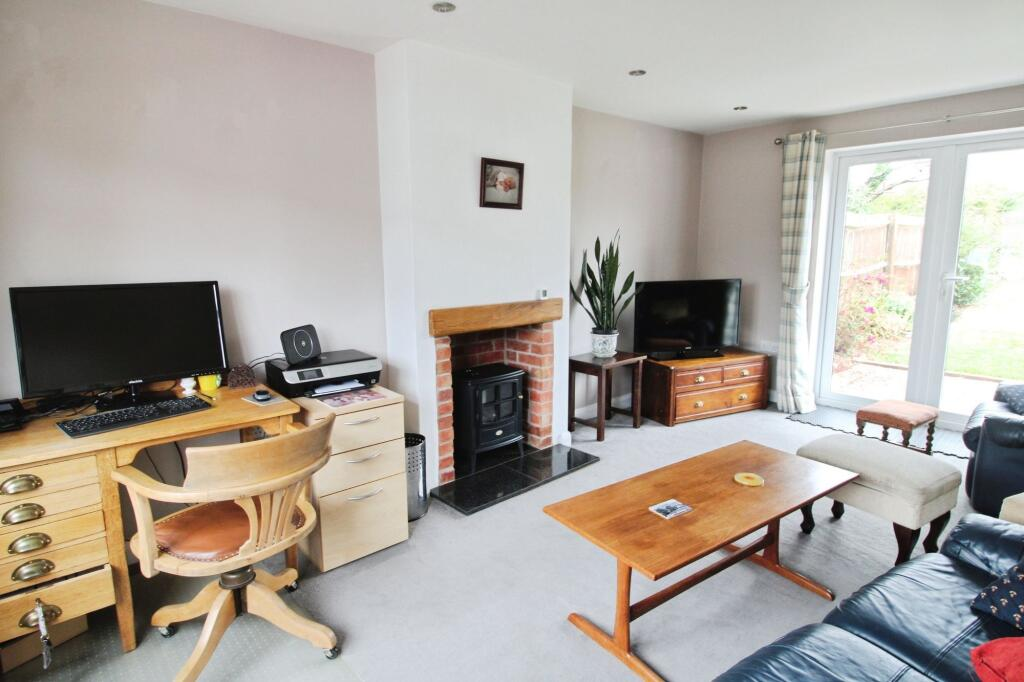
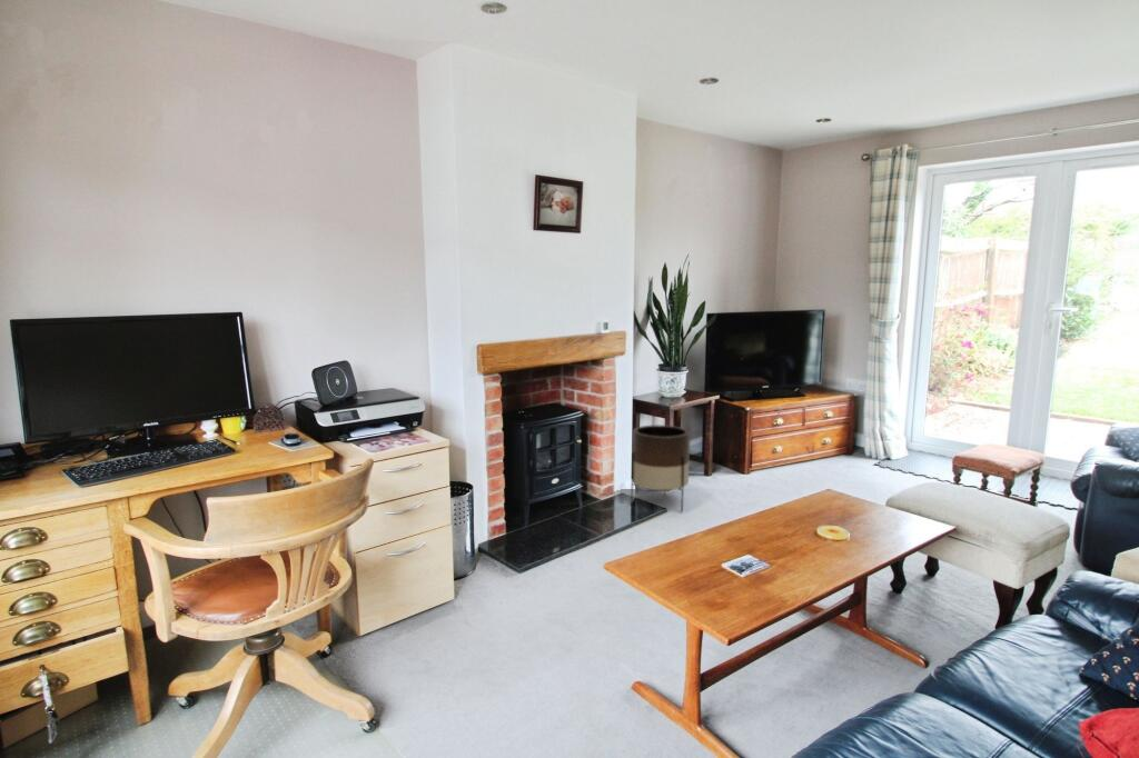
+ planter (661, 468)
